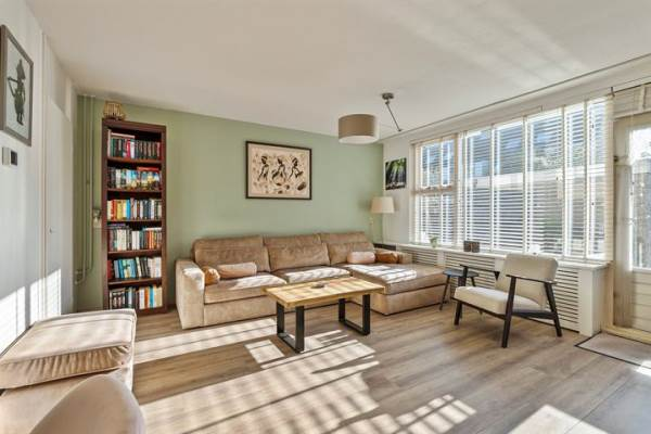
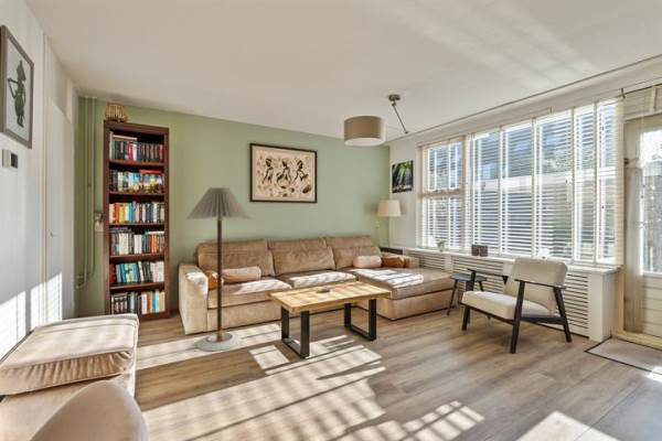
+ floor lamp (218, 265)
